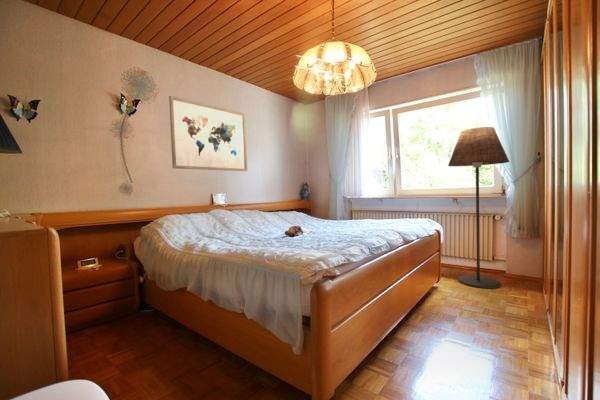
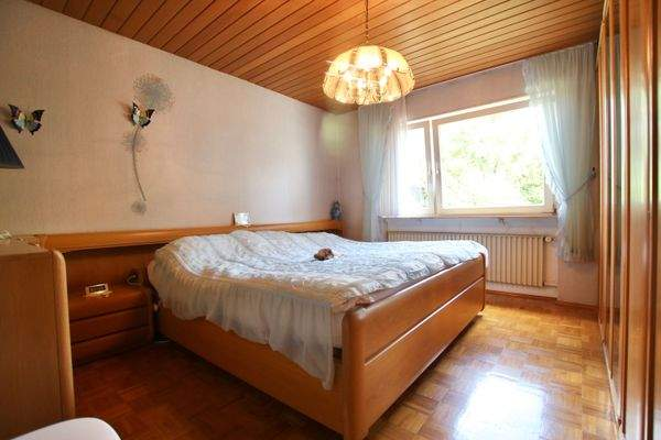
- wall art (212, 137)
- floor lamp (477, 206)
